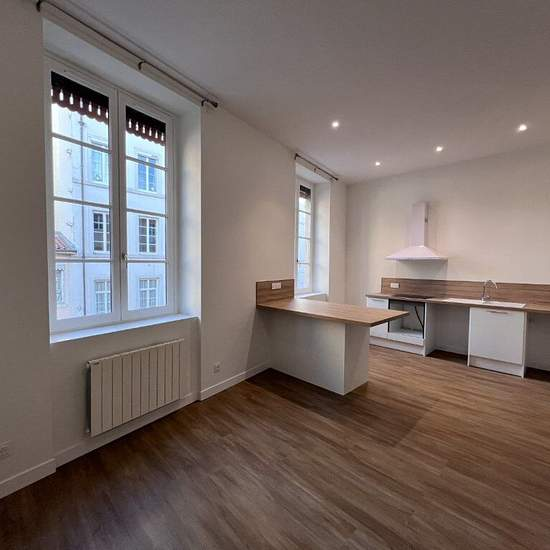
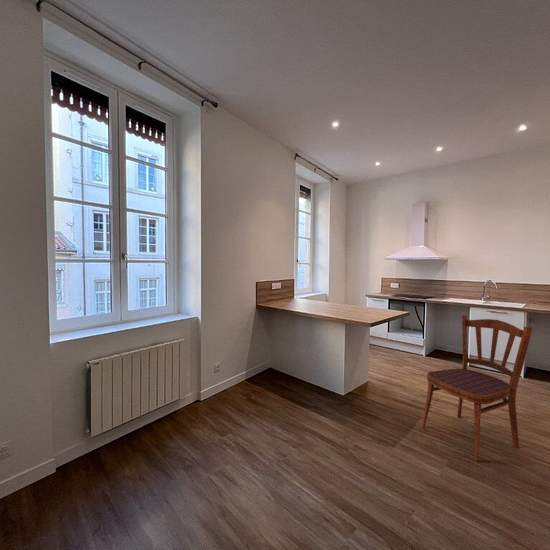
+ dining chair (471, 379)
